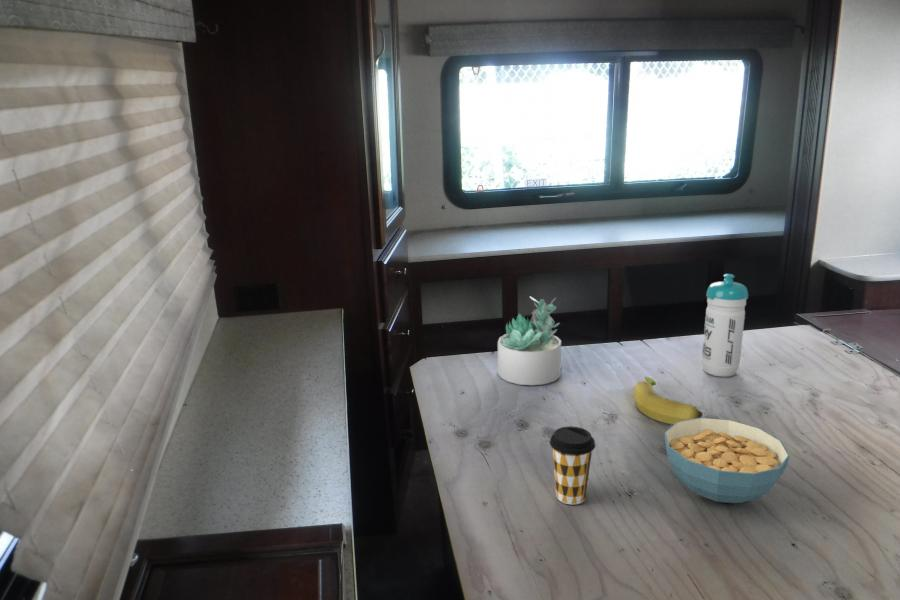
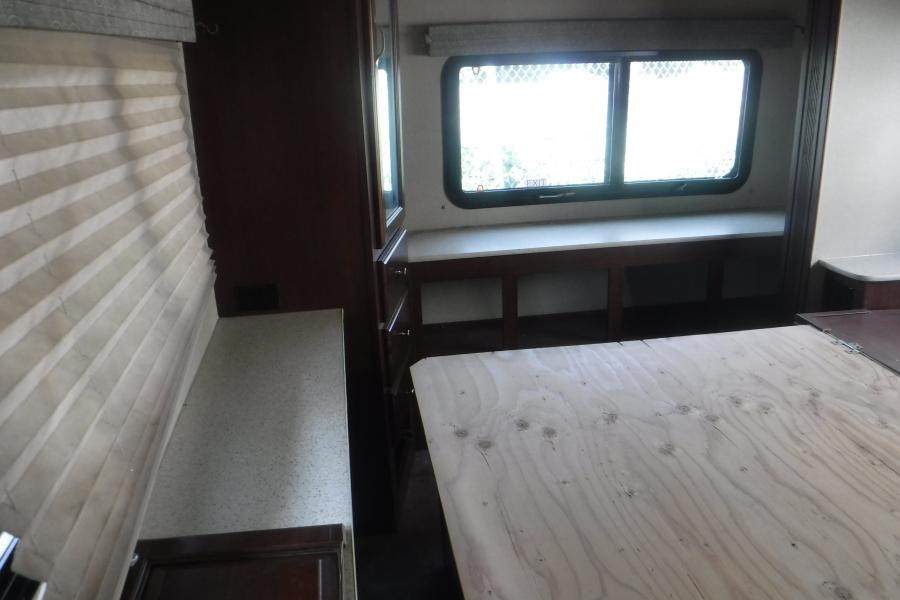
- cereal bowl (722, 468)
- water bottle (724, 323)
- coffee cup (571, 466)
- banana (666, 399)
- succulent plant (527, 335)
